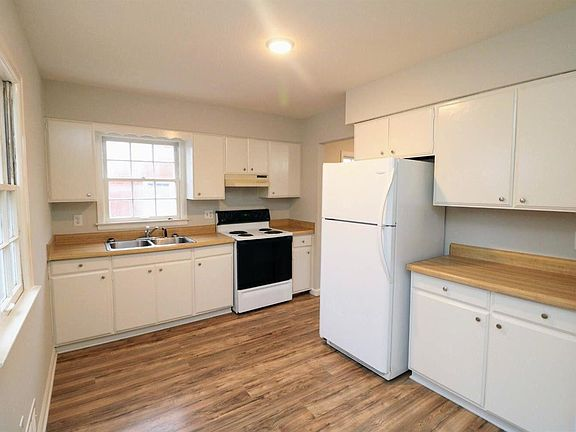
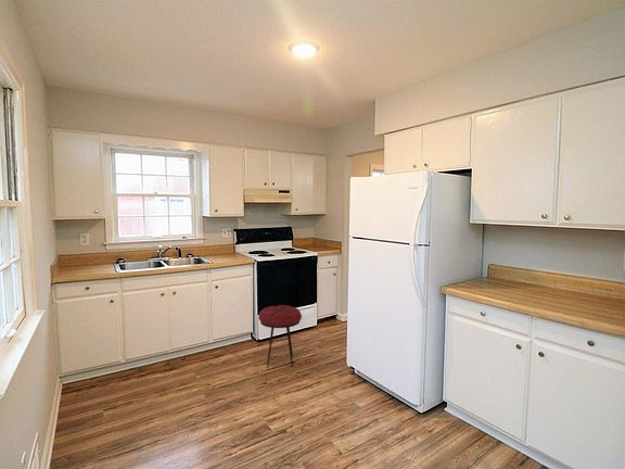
+ stool (286, 331)
